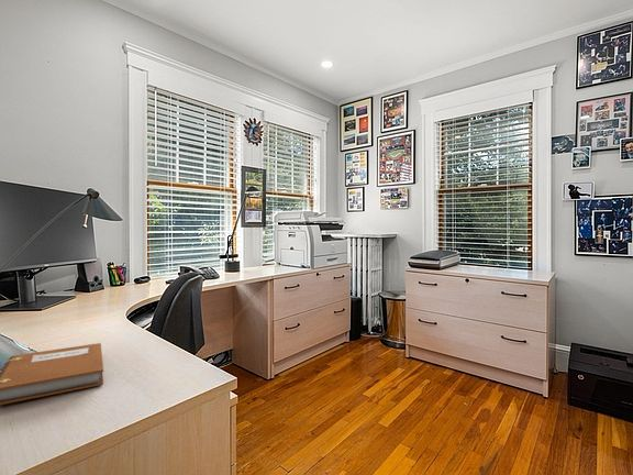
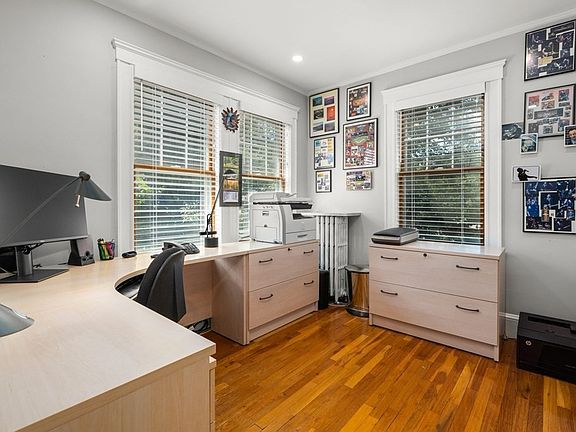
- notebook (53, 368)
